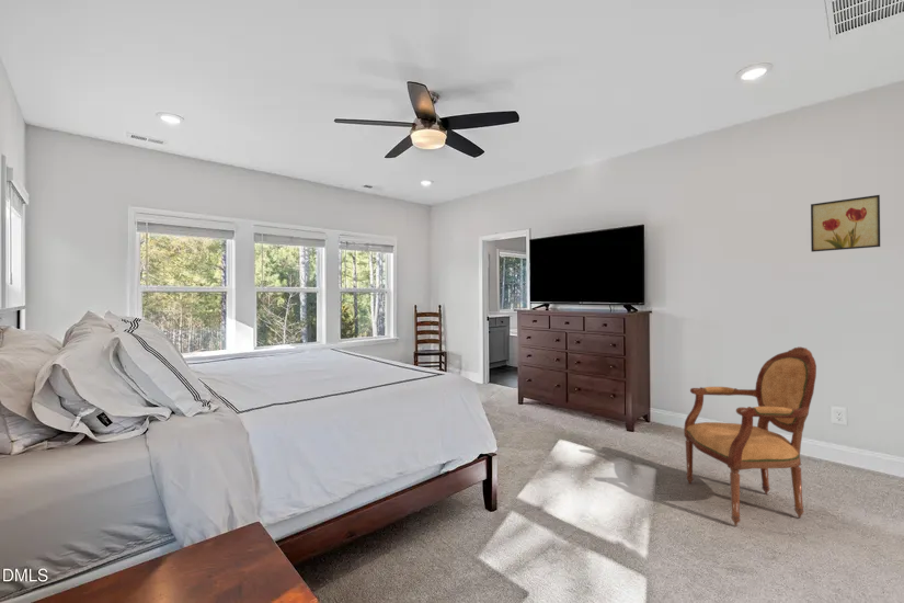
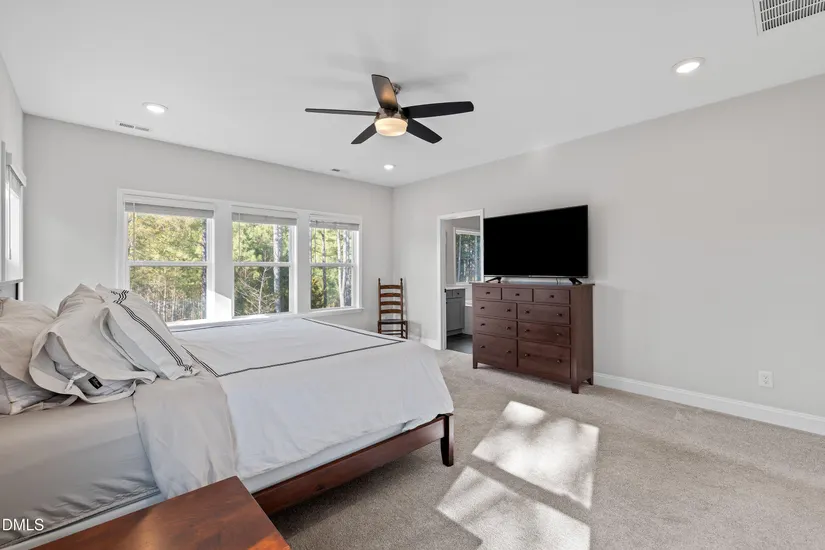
- armchair (751, 425)
- wall art (844, 225)
